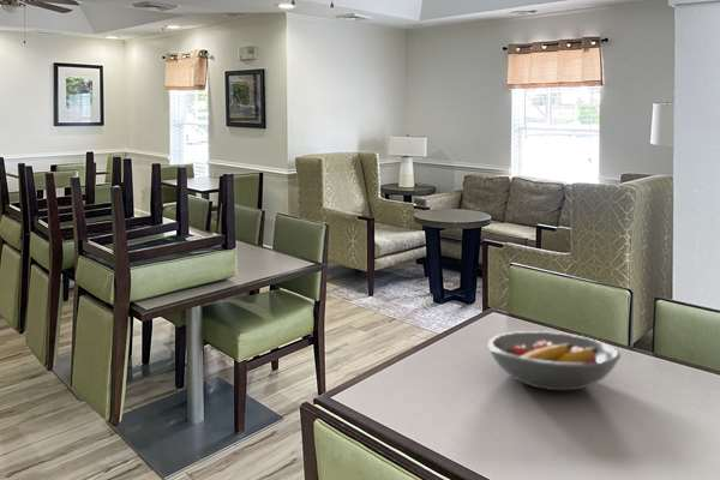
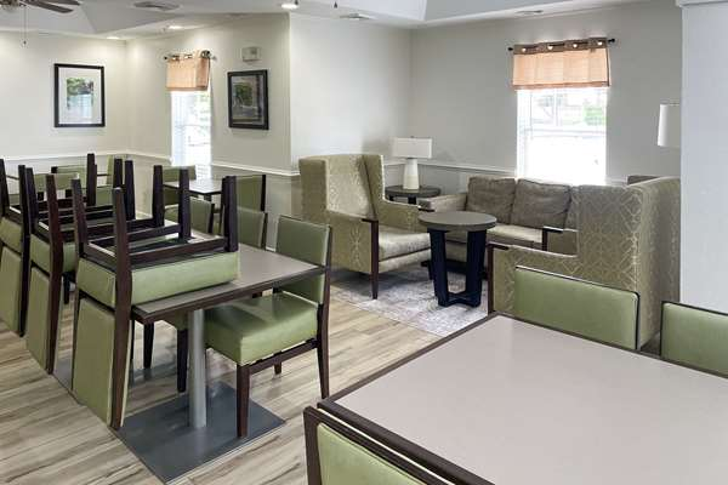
- fruit bowl (551, 359)
